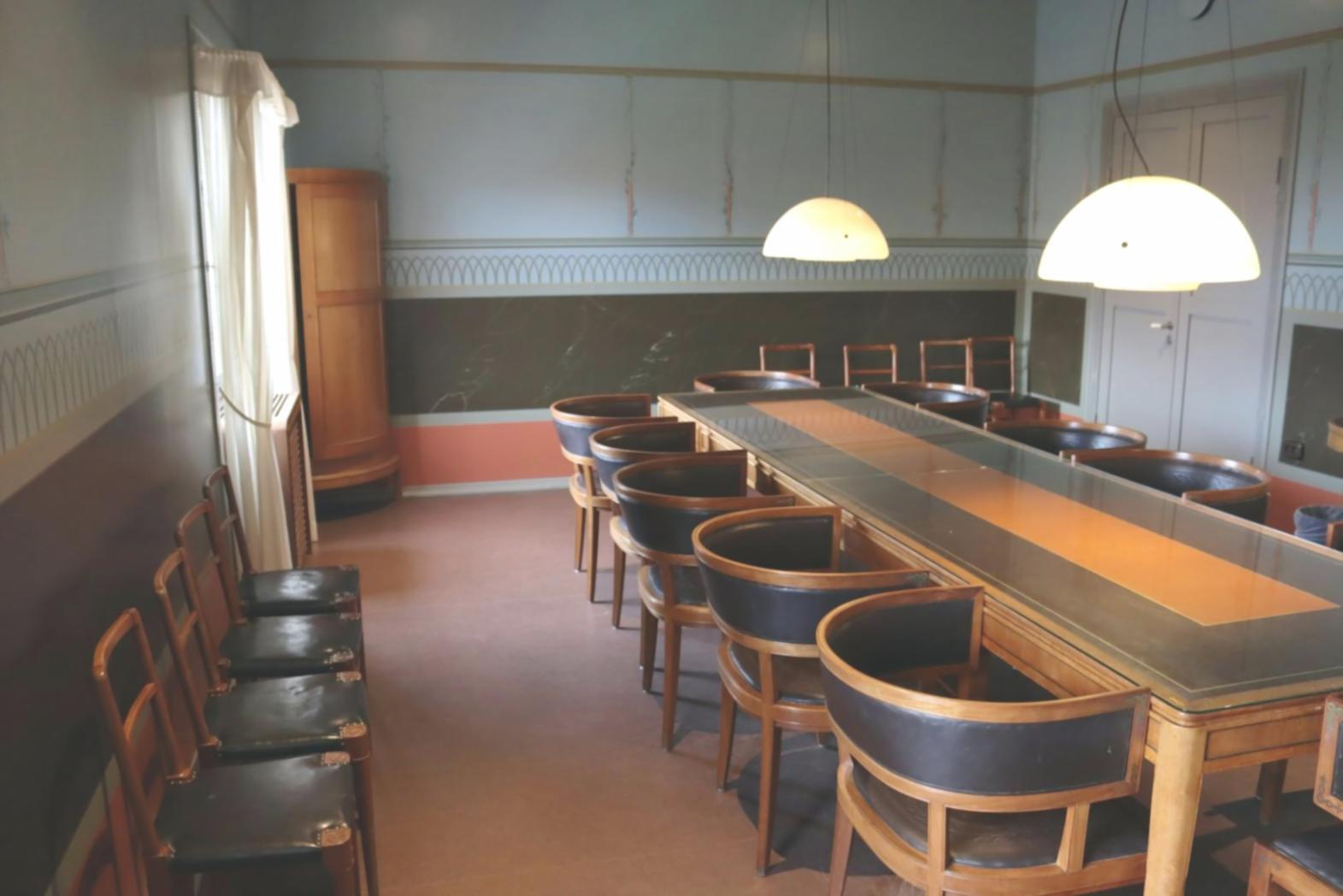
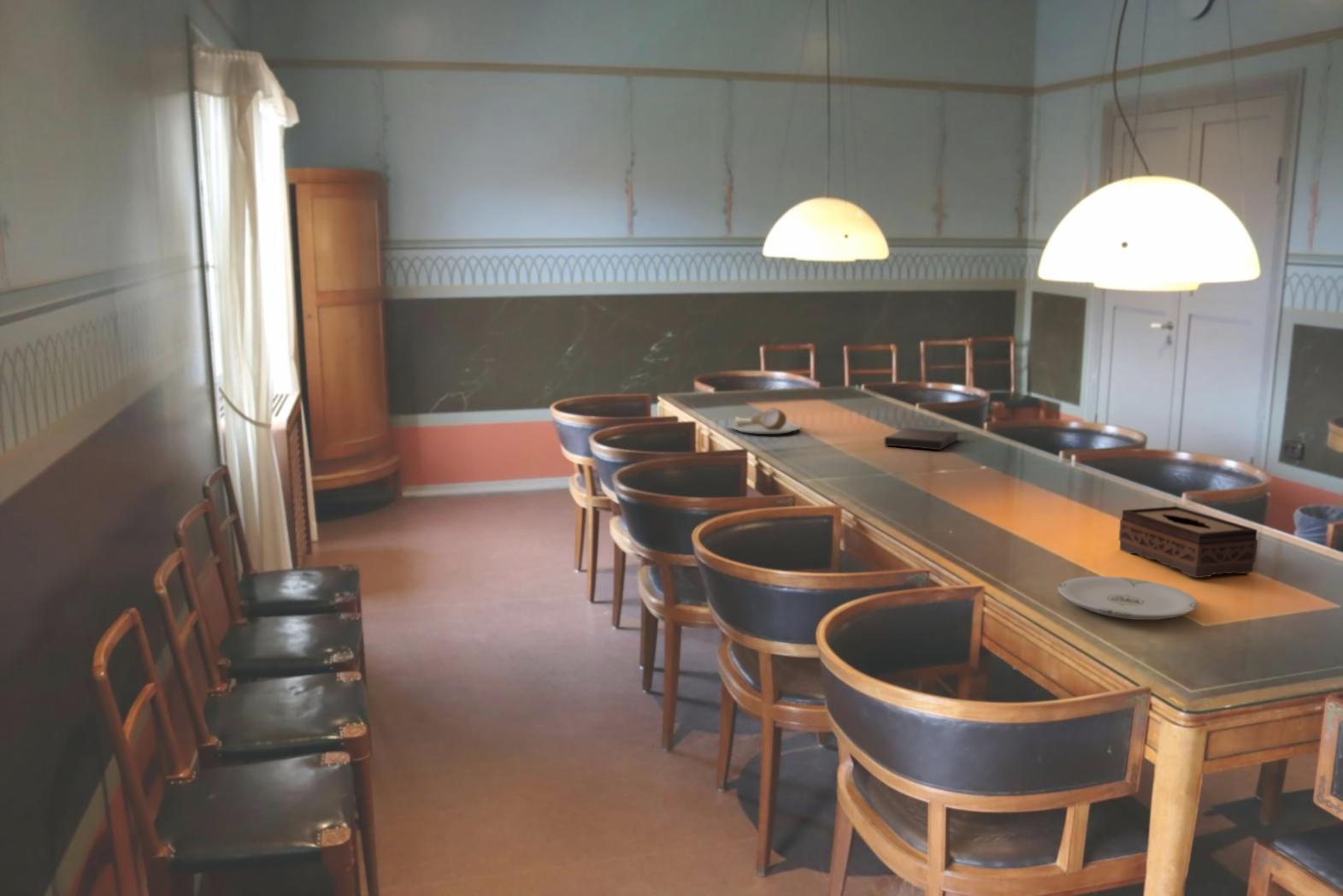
+ tissue box (1185, 539)
+ plate (1126, 599)
+ plate (763, 417)
+ book (921, 438)
